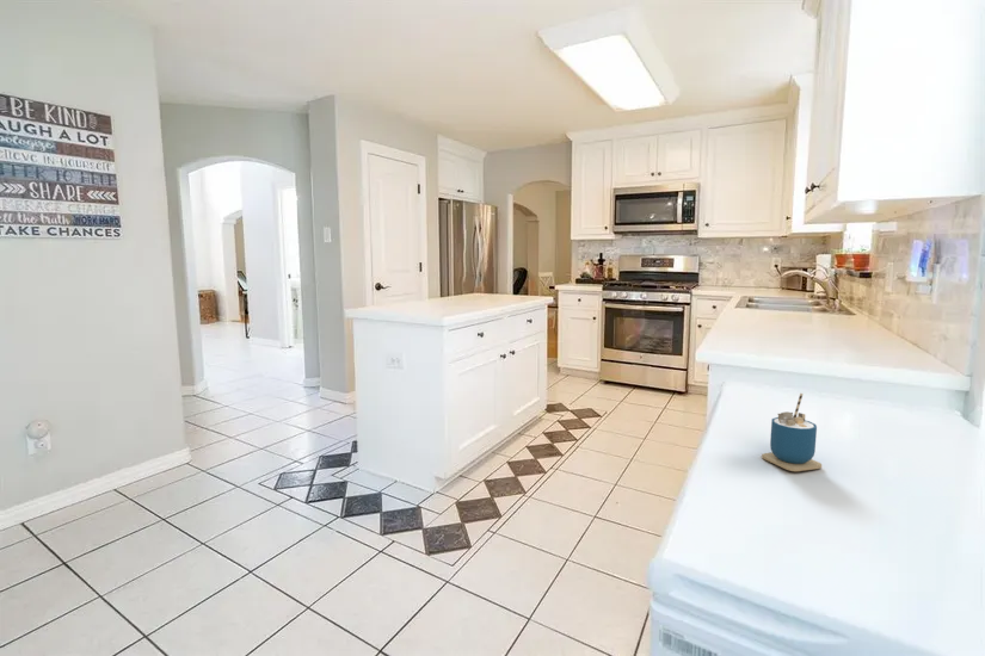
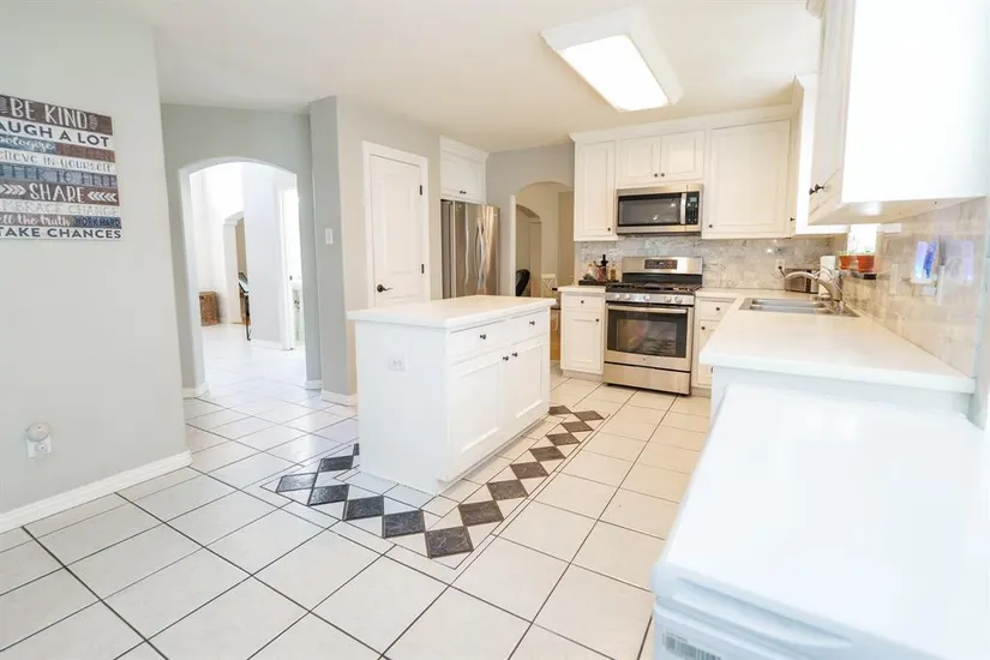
- cup (793, 428)
